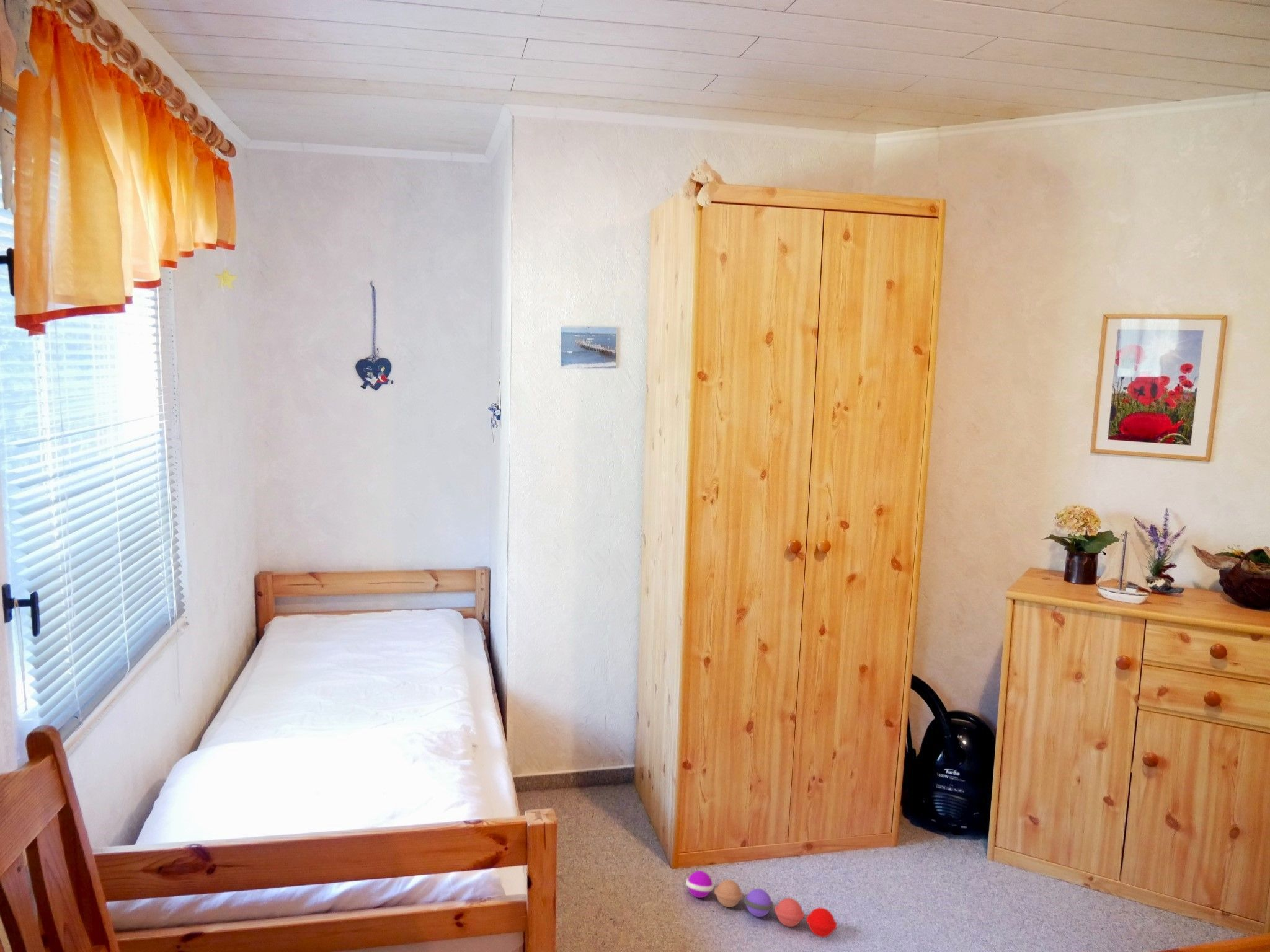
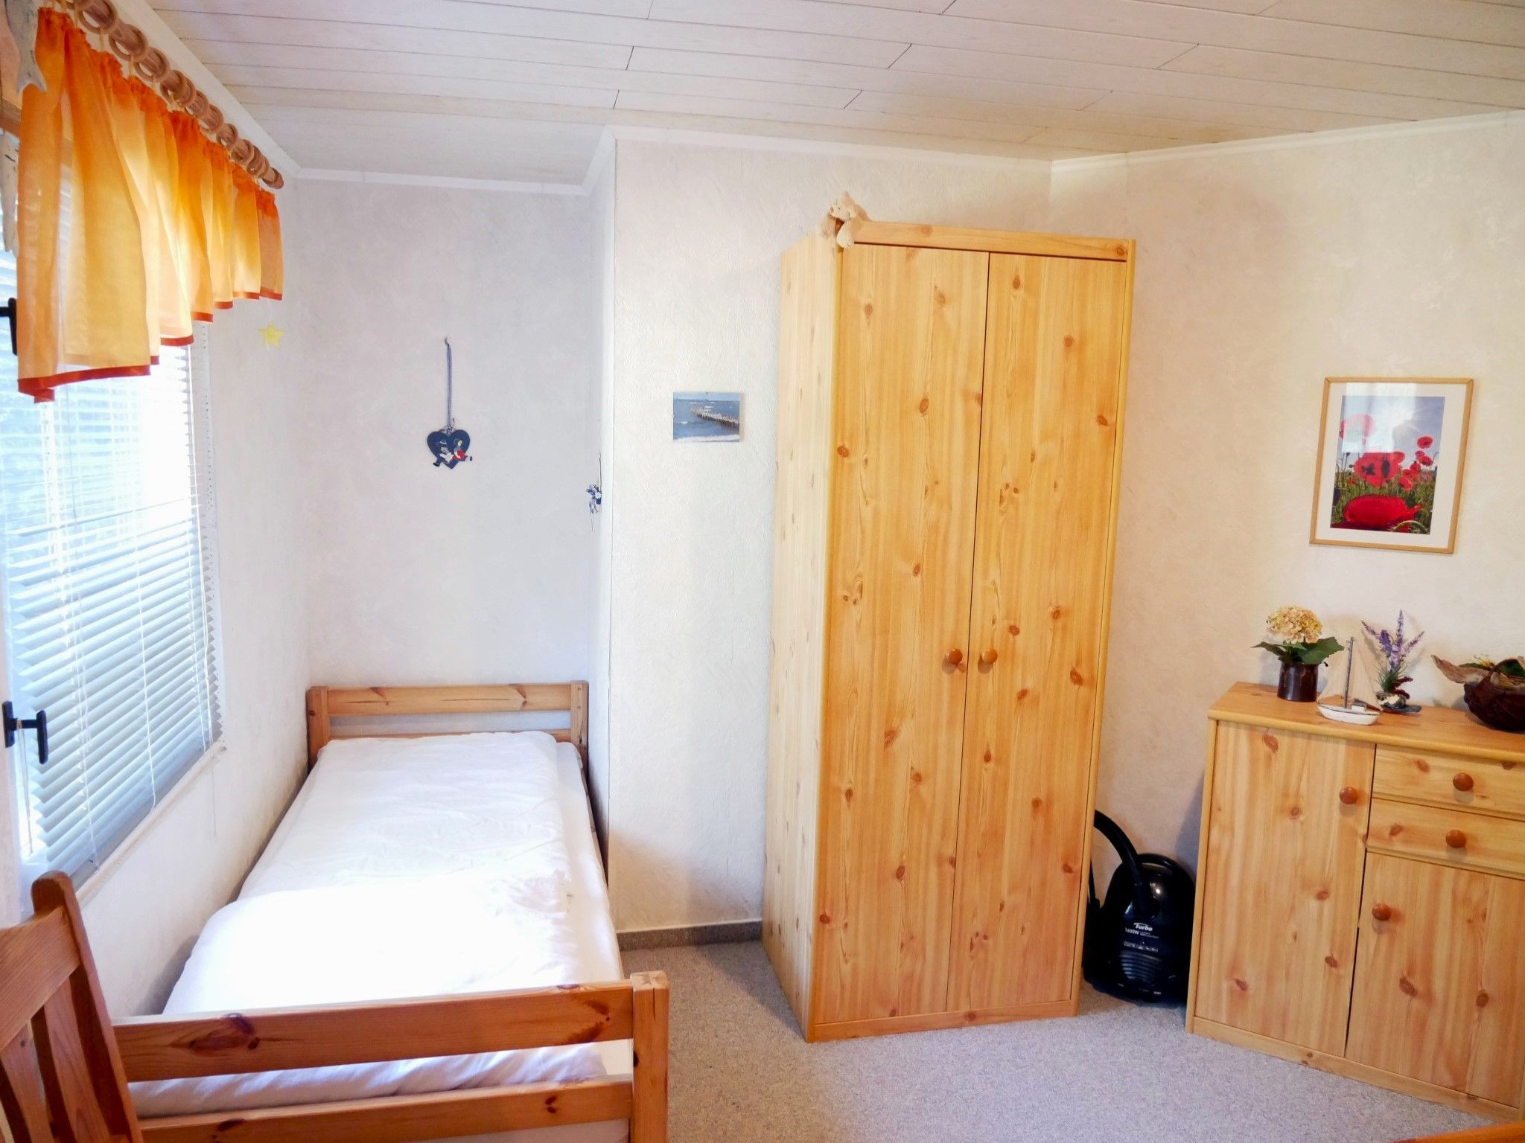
- ball (758, 902)
